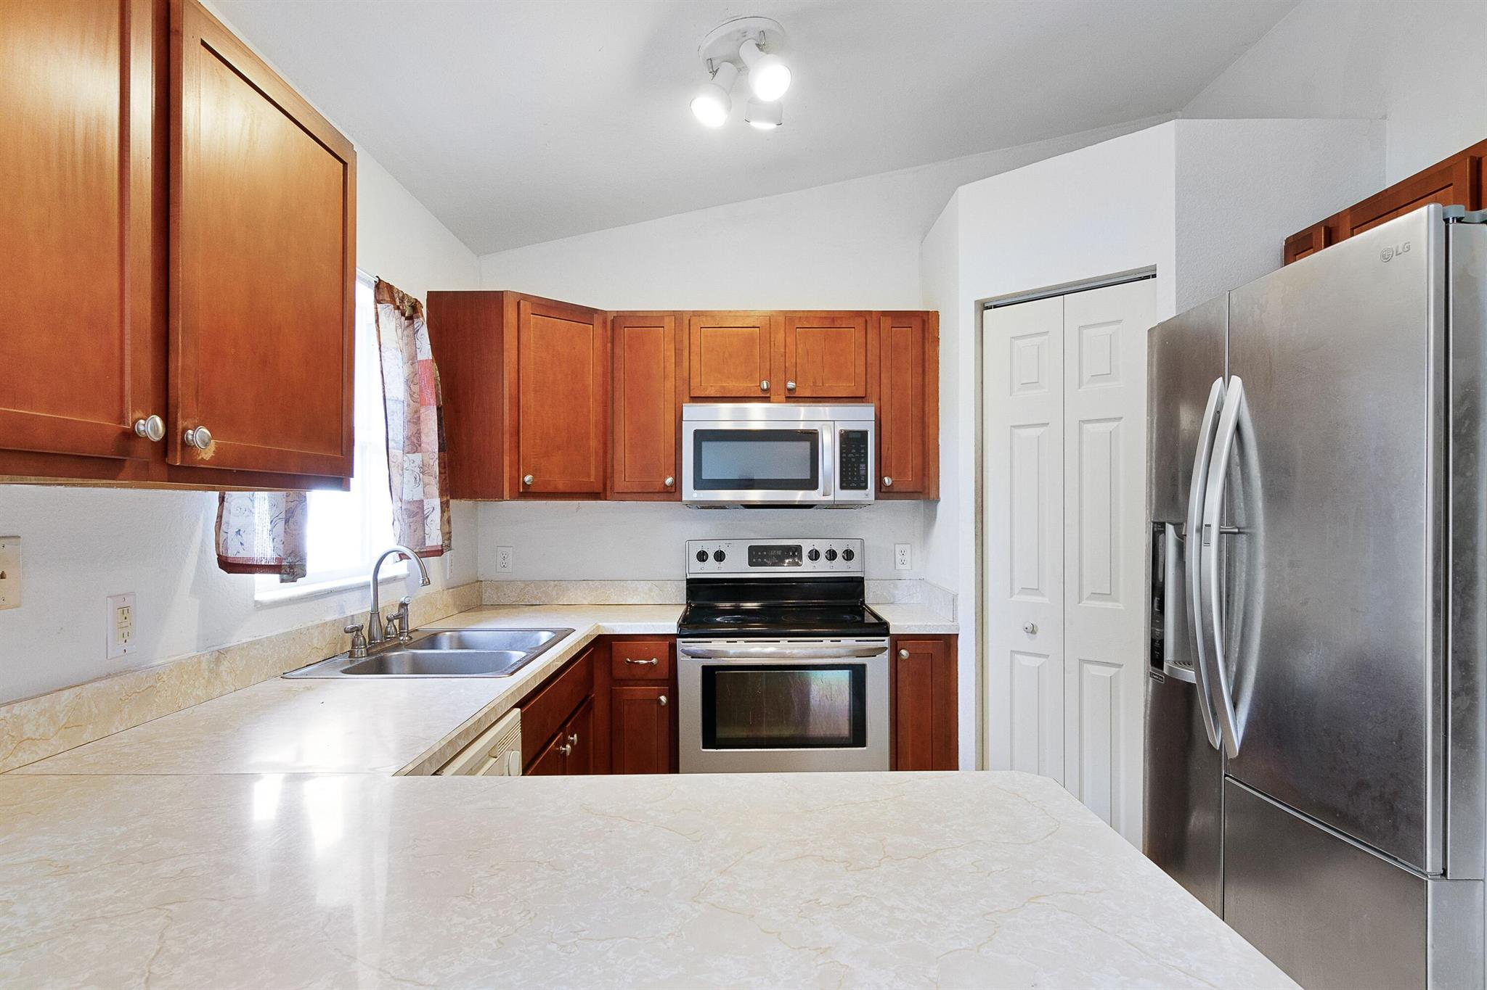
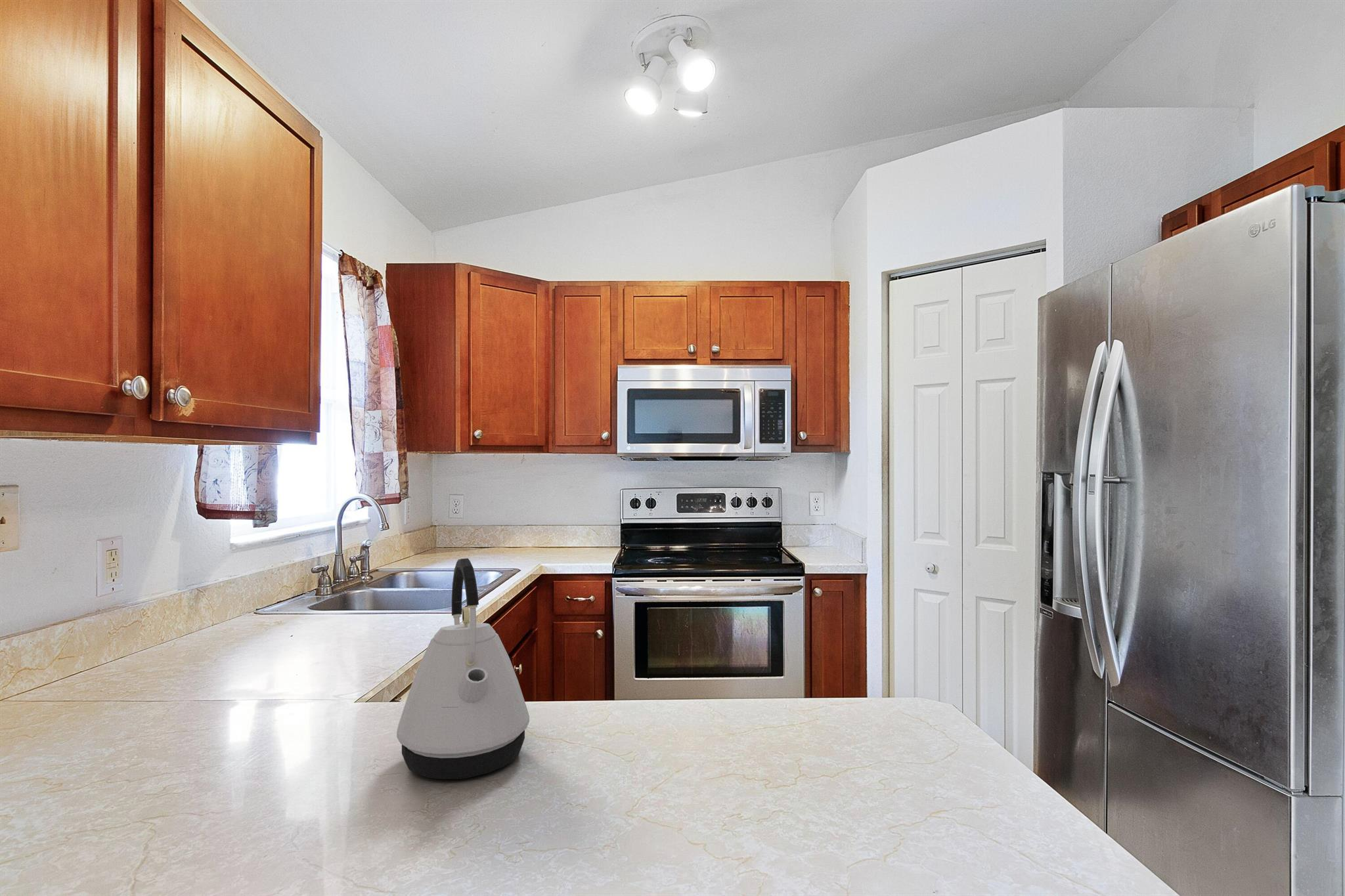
+ kettle (465, 659)
